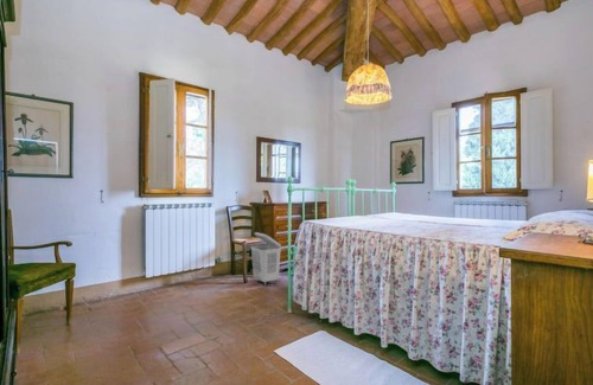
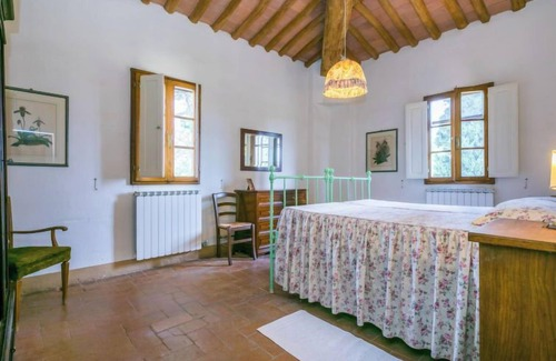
- laundry basket (266, 257)
